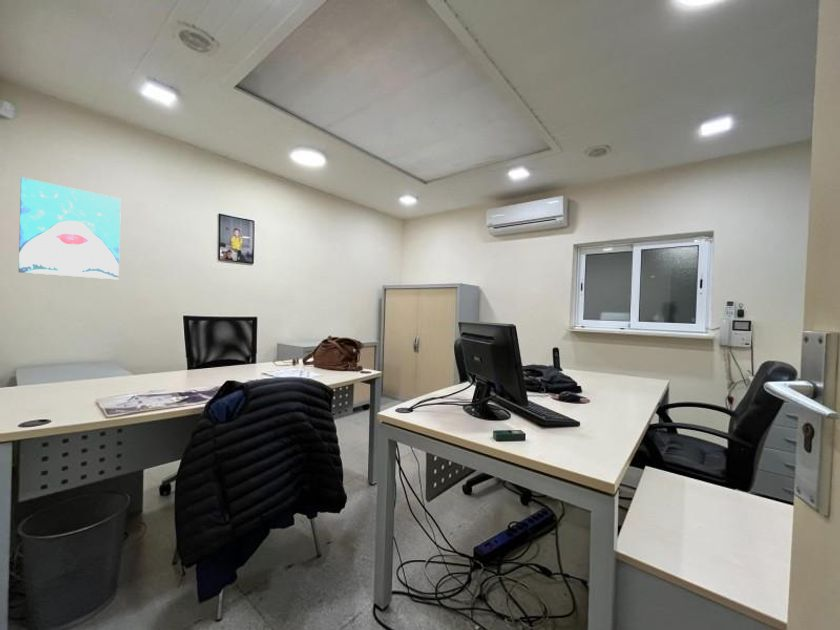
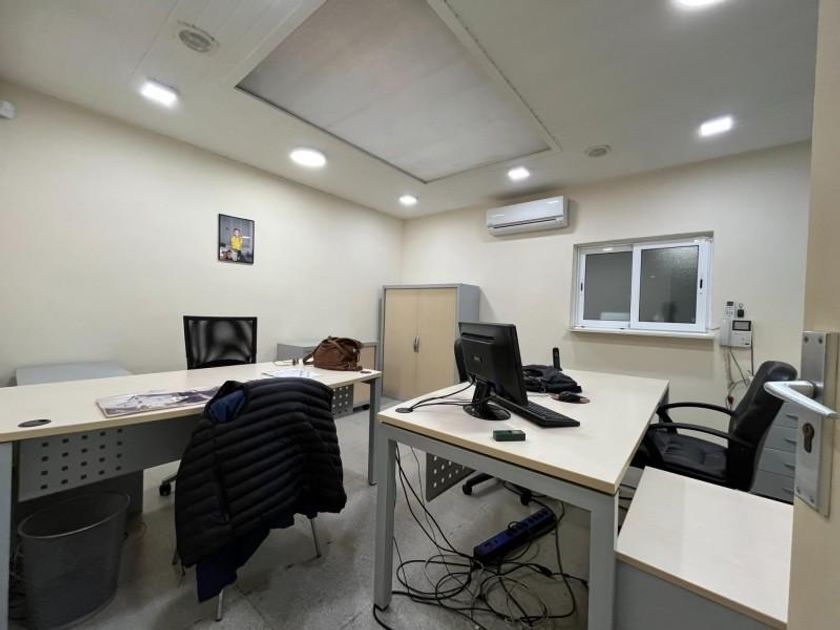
- wall art (73, 232)
